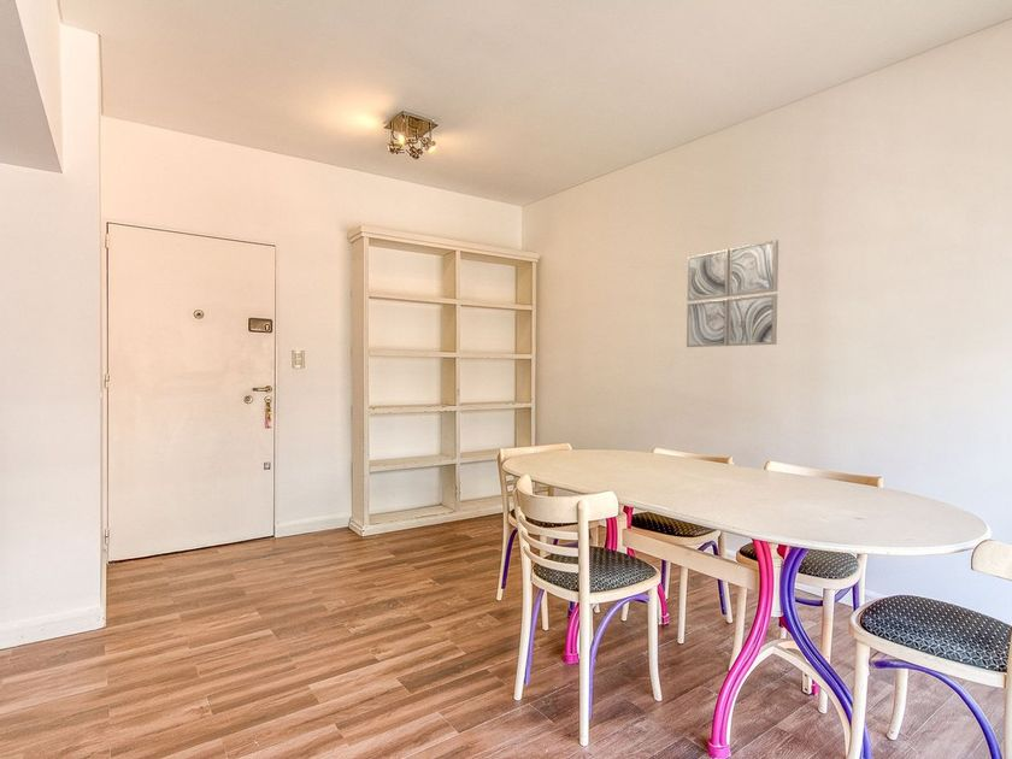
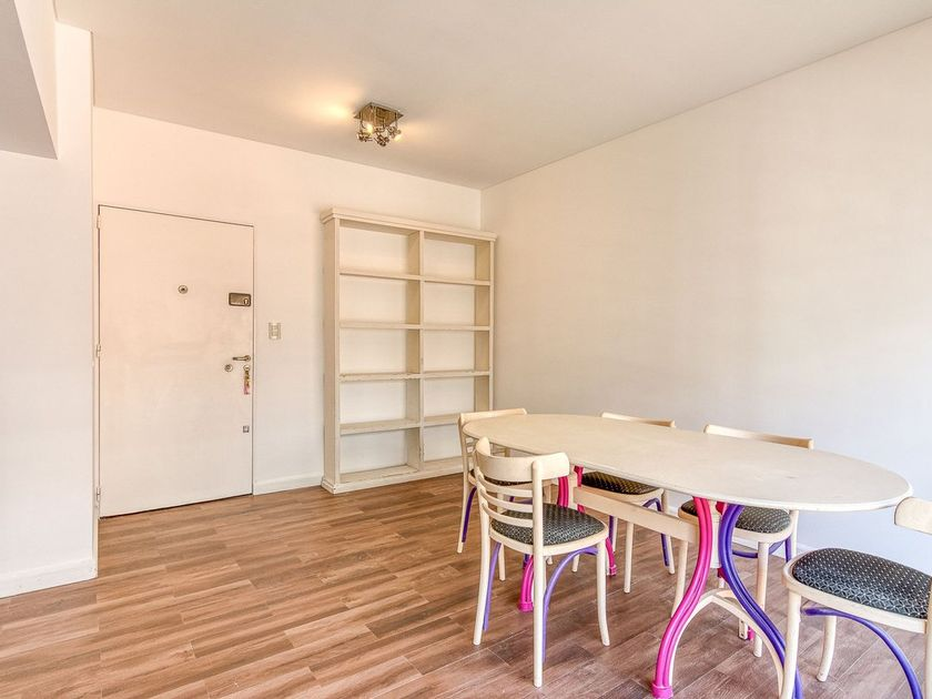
- wall art (729, 299)
